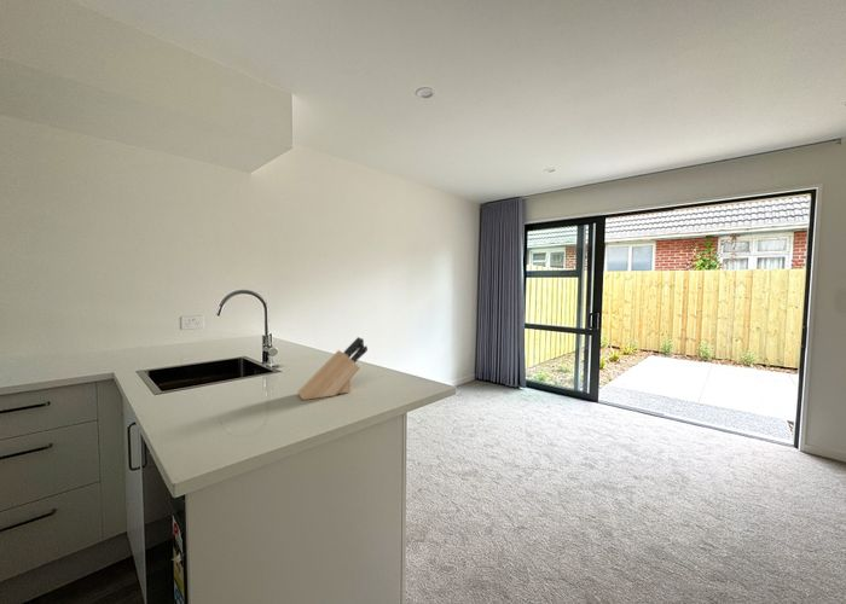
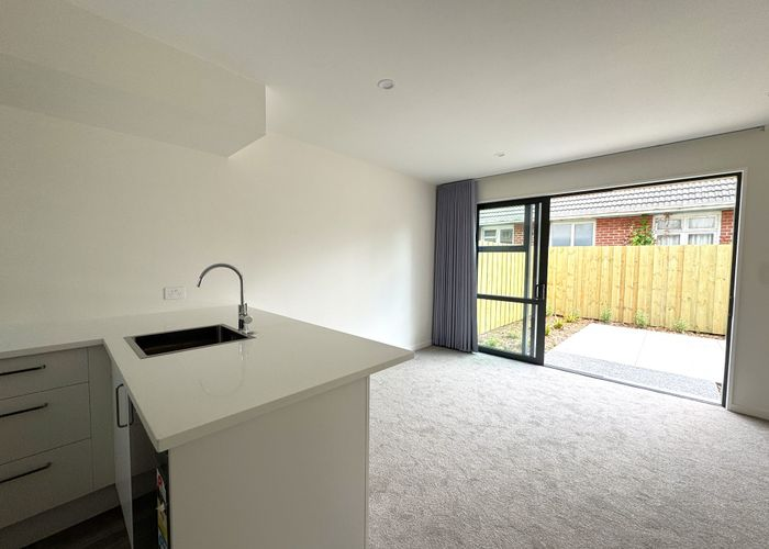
- knife block (334, 365)
